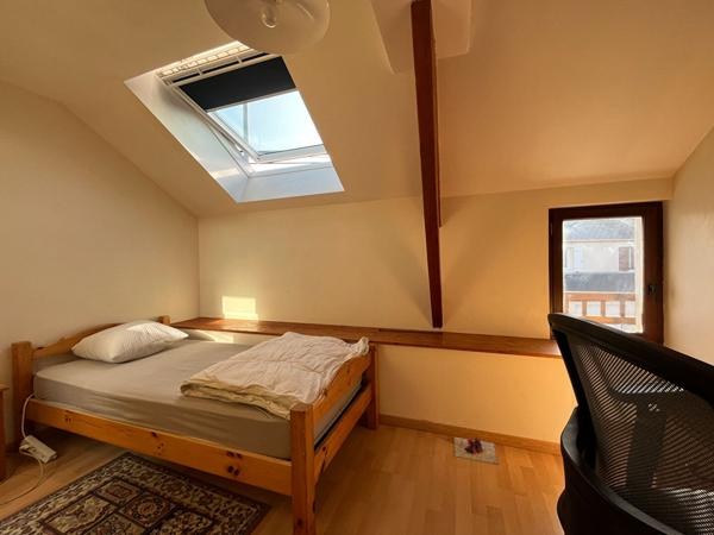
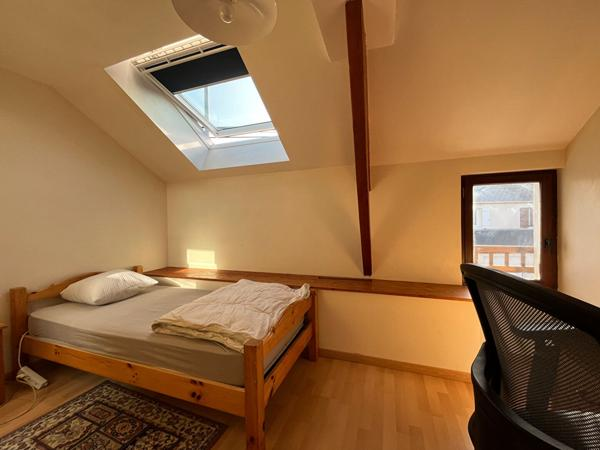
- slippers (474, 443)
